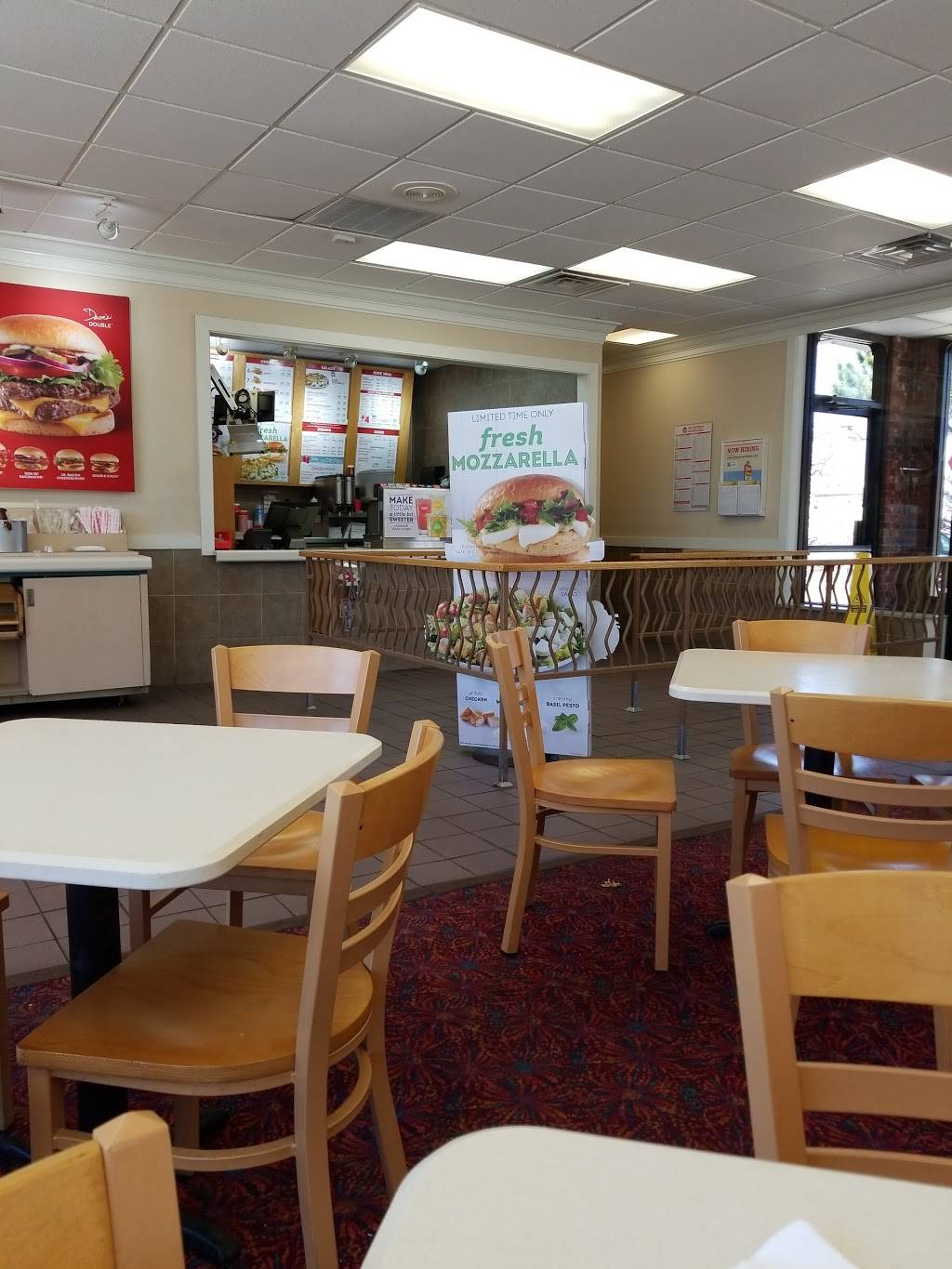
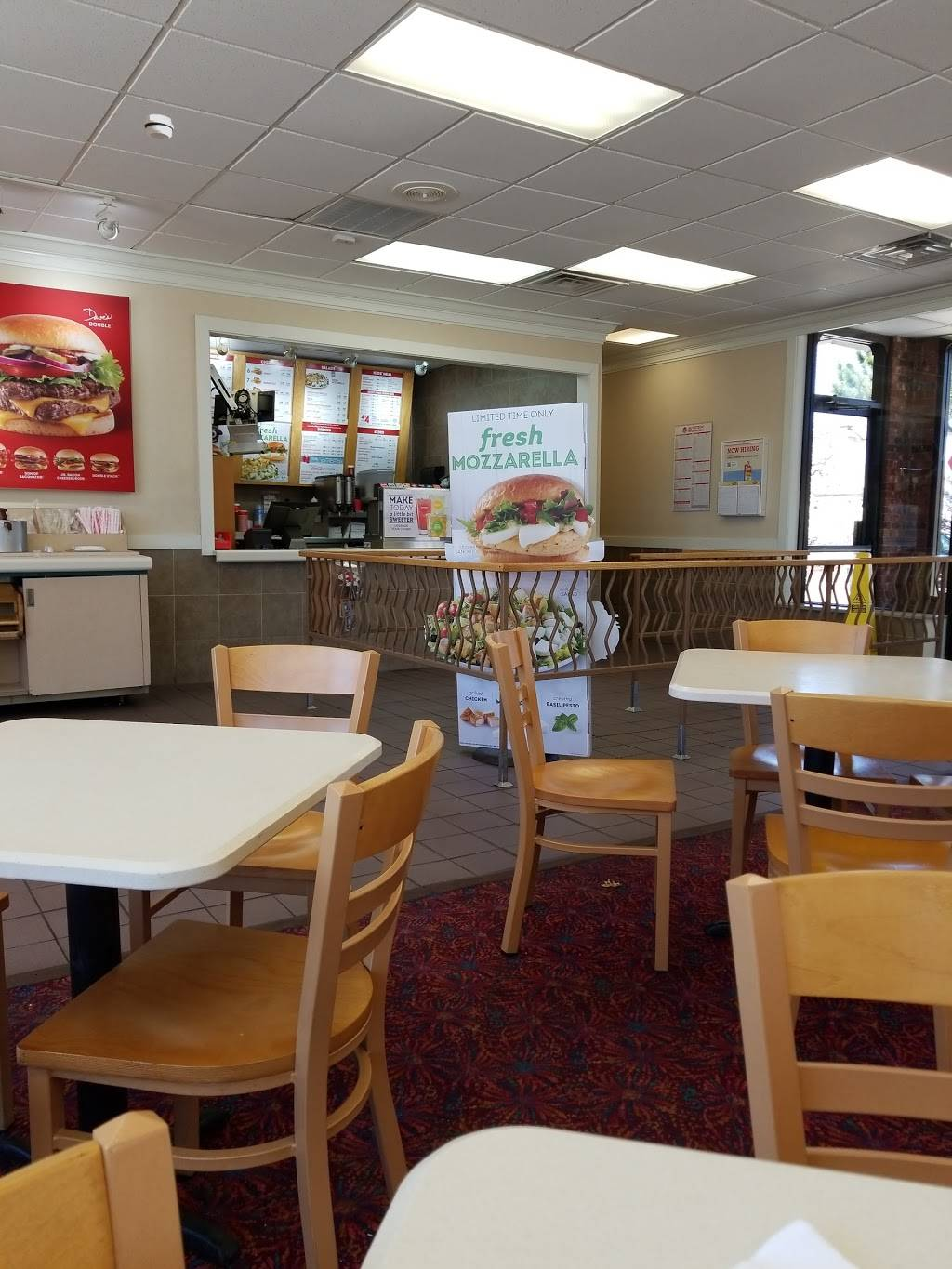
+ smoke detector (158, 127)
